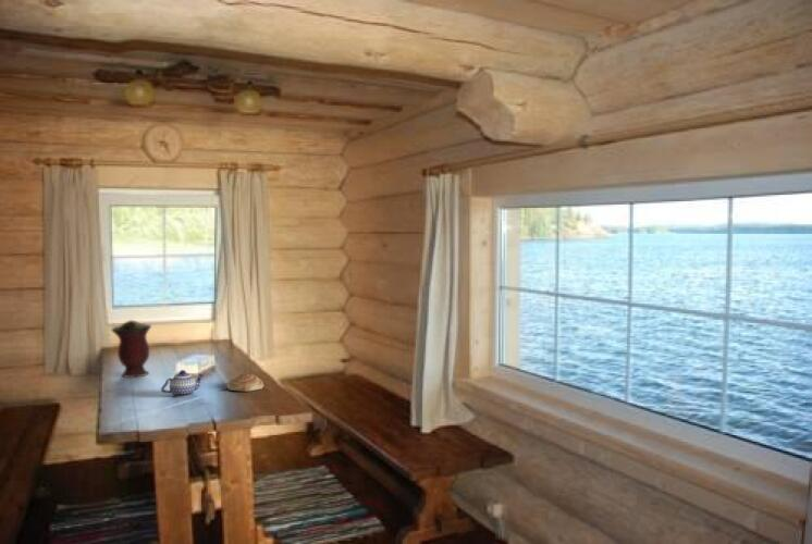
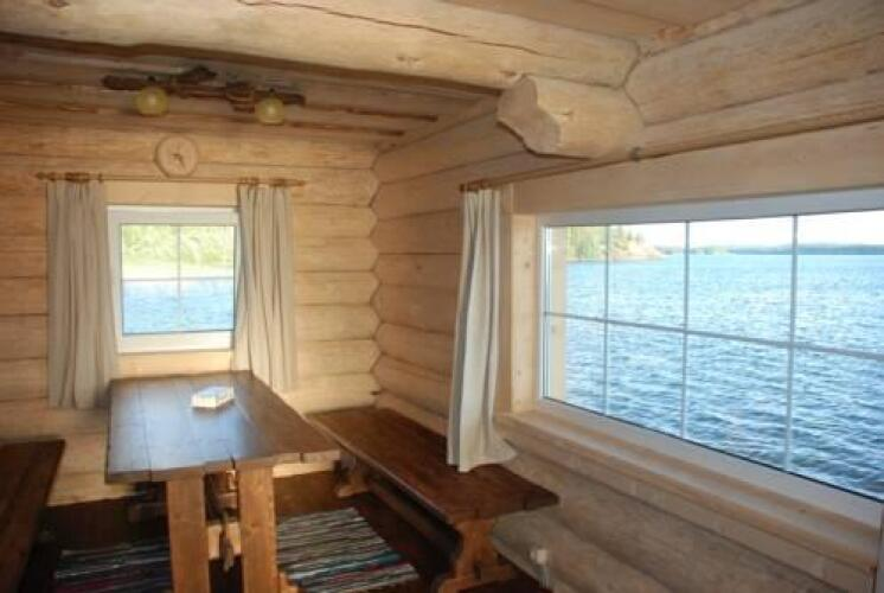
- vase (132, 347)
- teapot (183, 382)
- abalone shell (245, 380)
